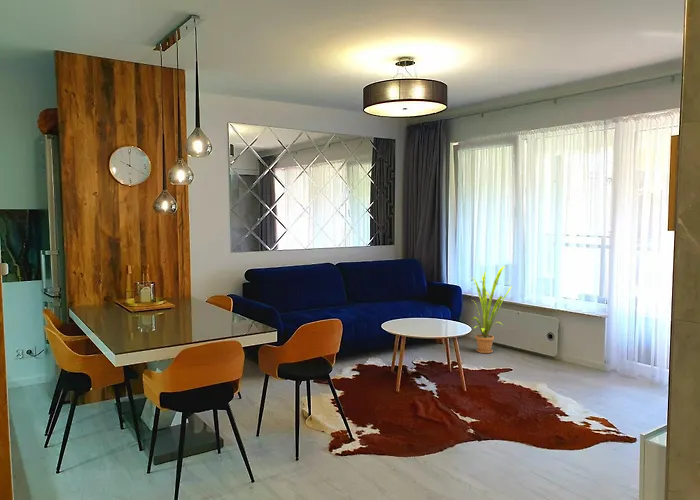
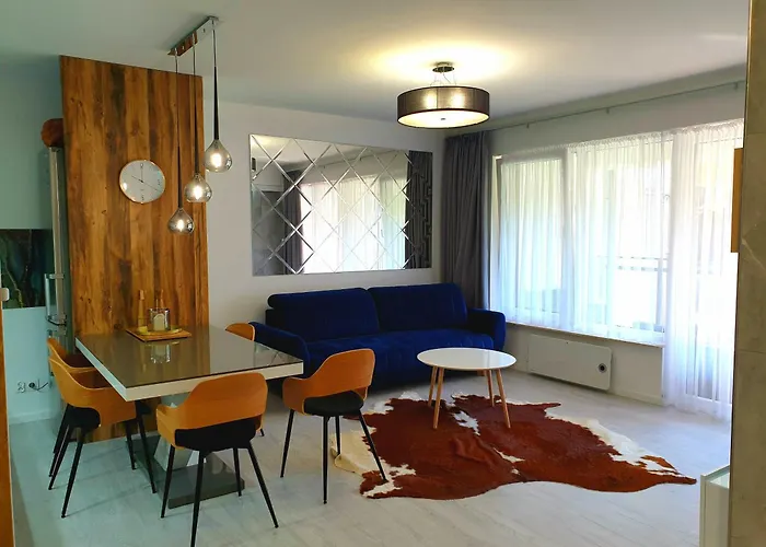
- house plant (486, 309)
